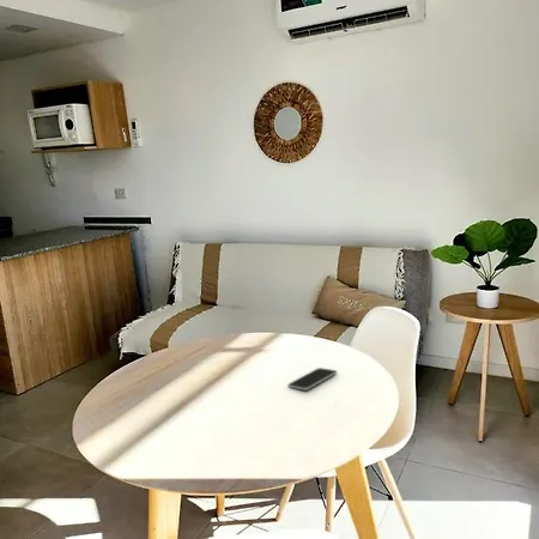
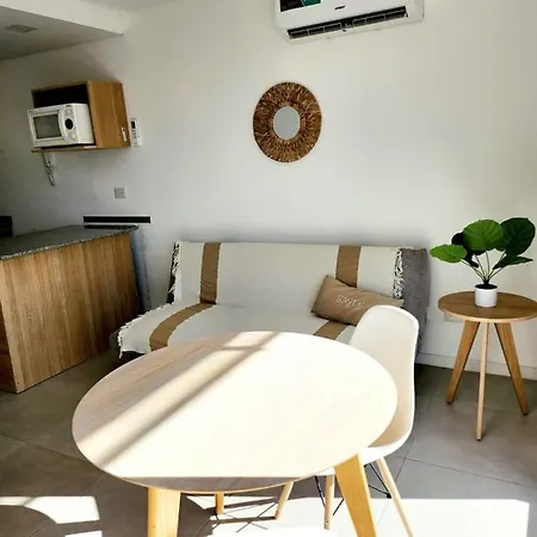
- smartphone (313, 378)
